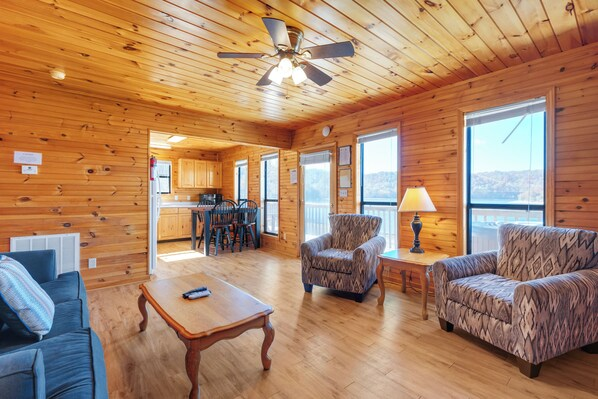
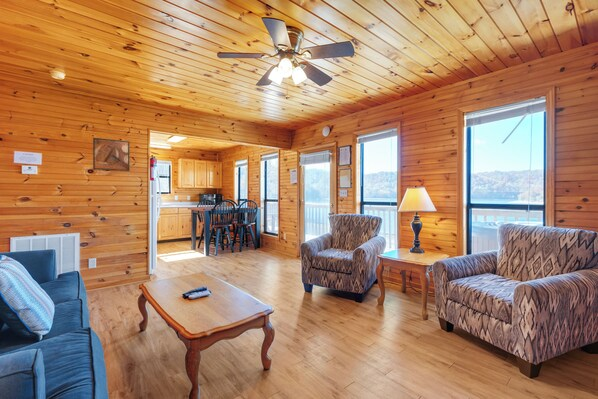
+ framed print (111, 155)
